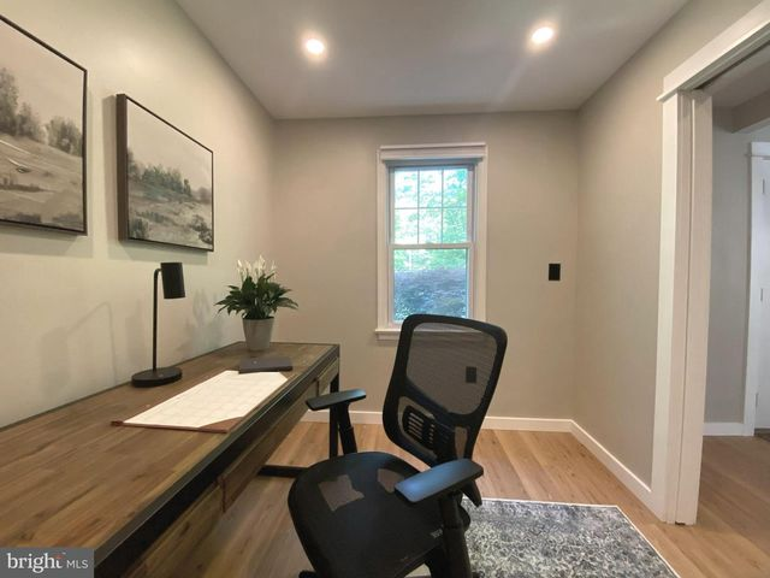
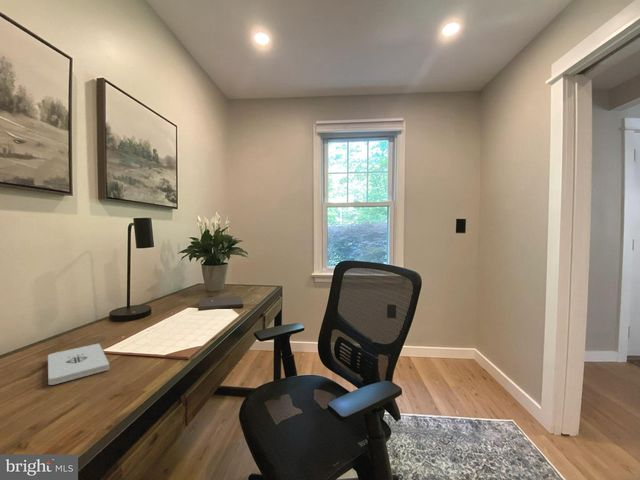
+ notepad (77, 361)
